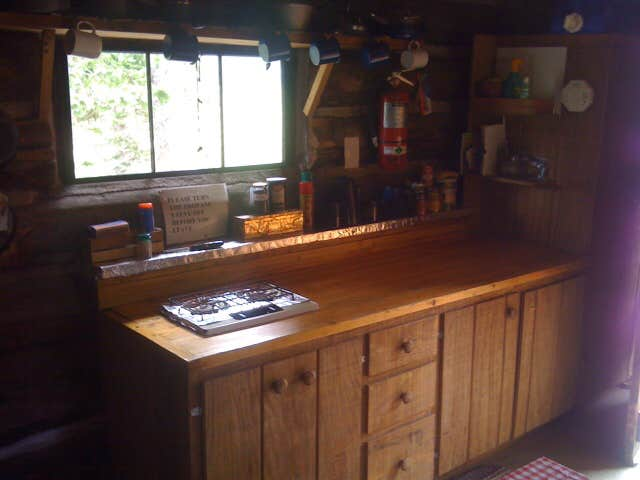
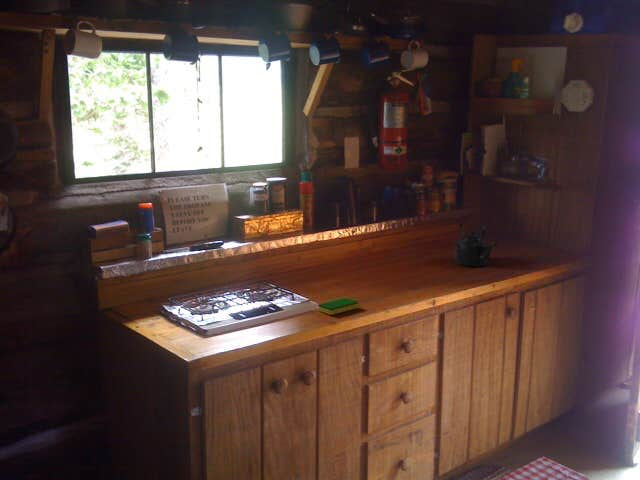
+ kettle (477, 242)
+ dish sponge (338, 306)
